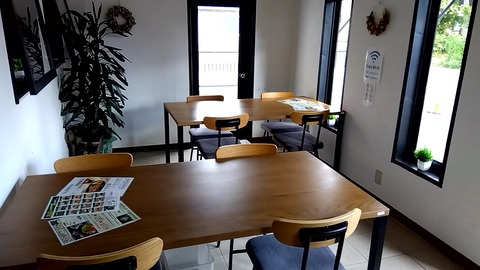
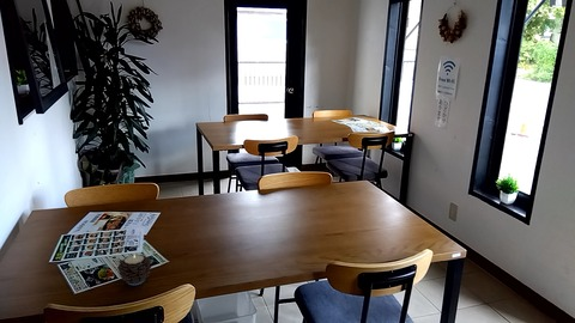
+ candle (134, 267)
